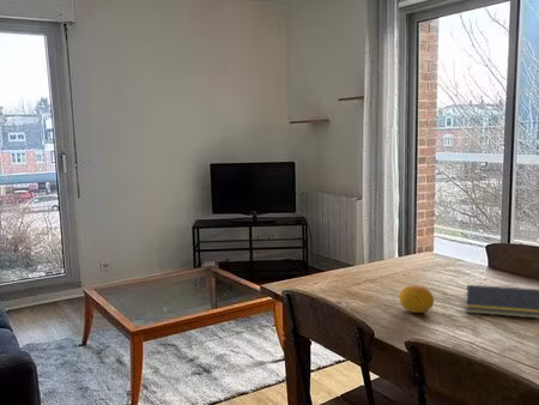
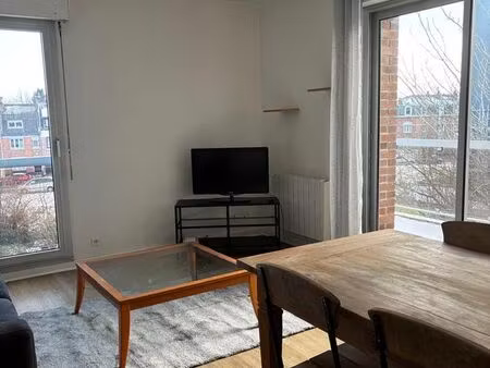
- notepad (505, 301)
- fruit (416, 298)
